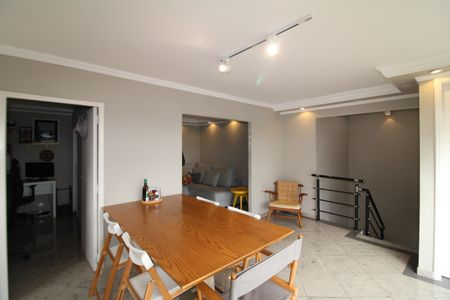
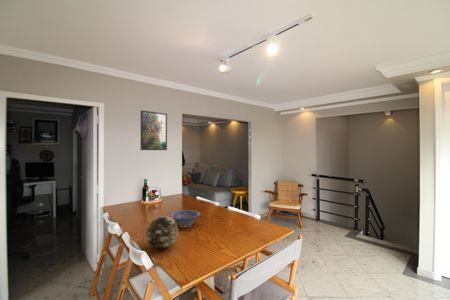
+ decorative orb (162, 232)
+ decorative bowl (185, 219)
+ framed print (154, 131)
